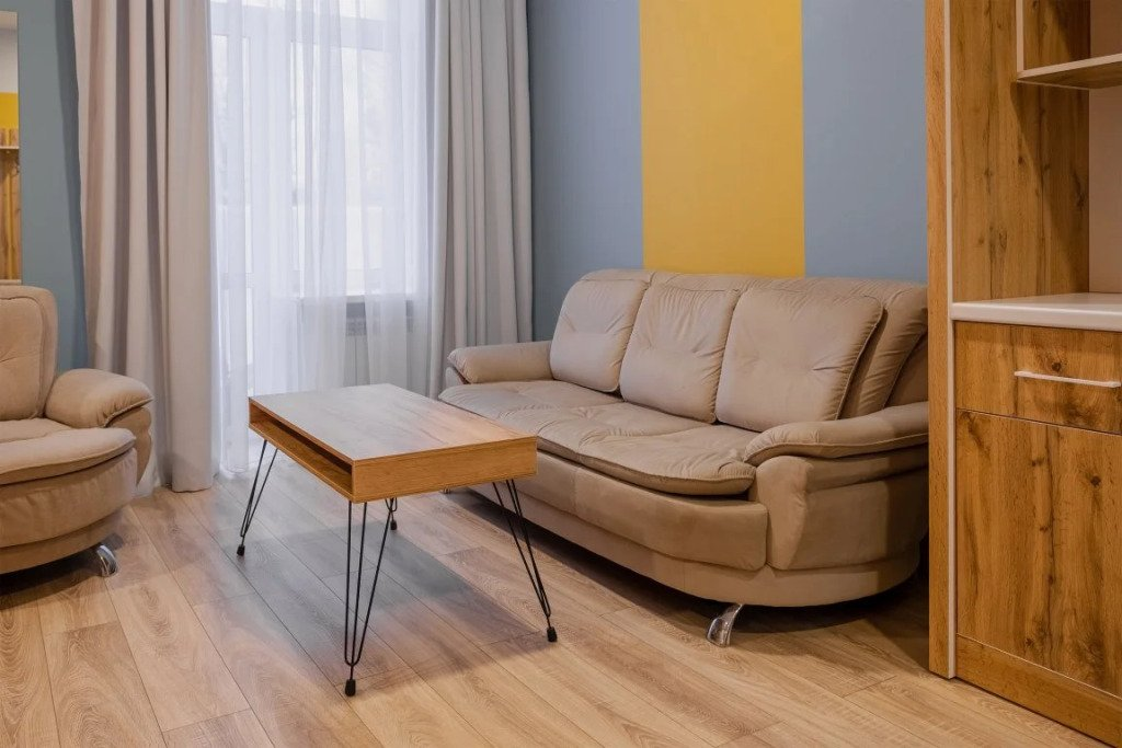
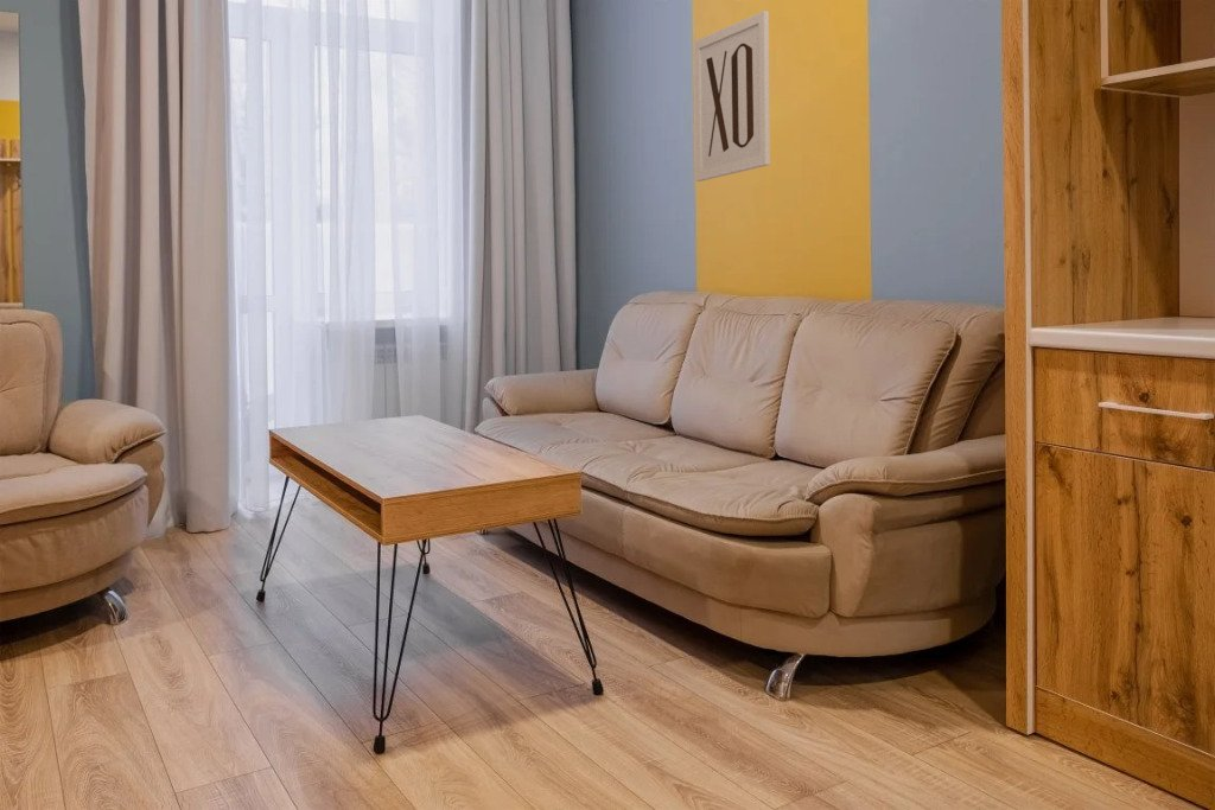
+ wall art (730, 100)
